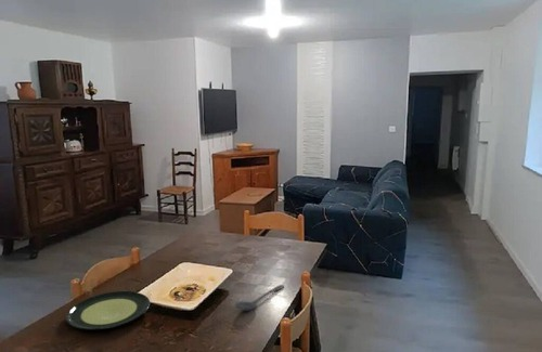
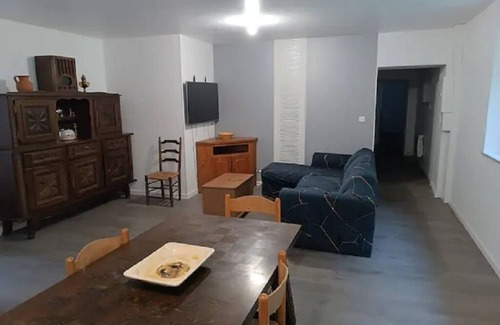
- plate (109, 311)
- stirrer (261, 296)
